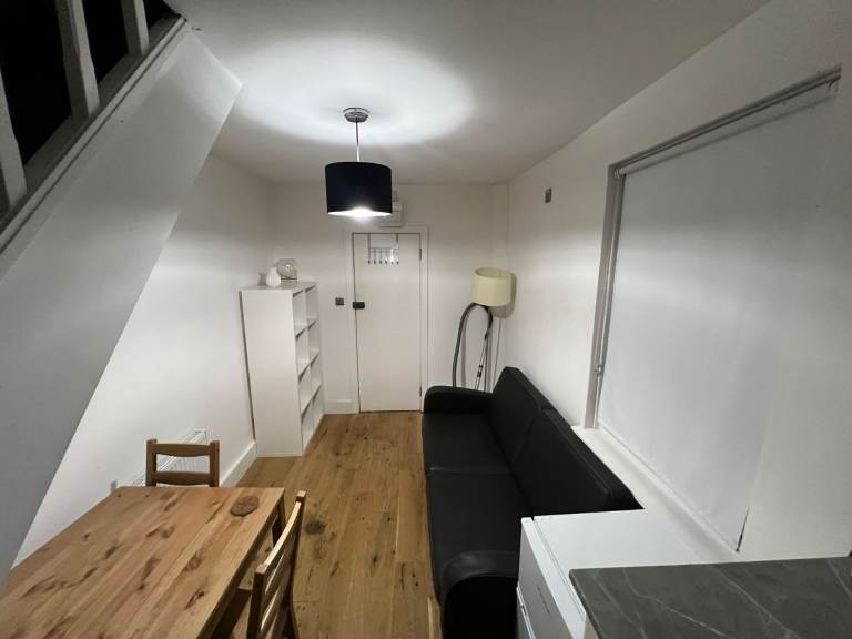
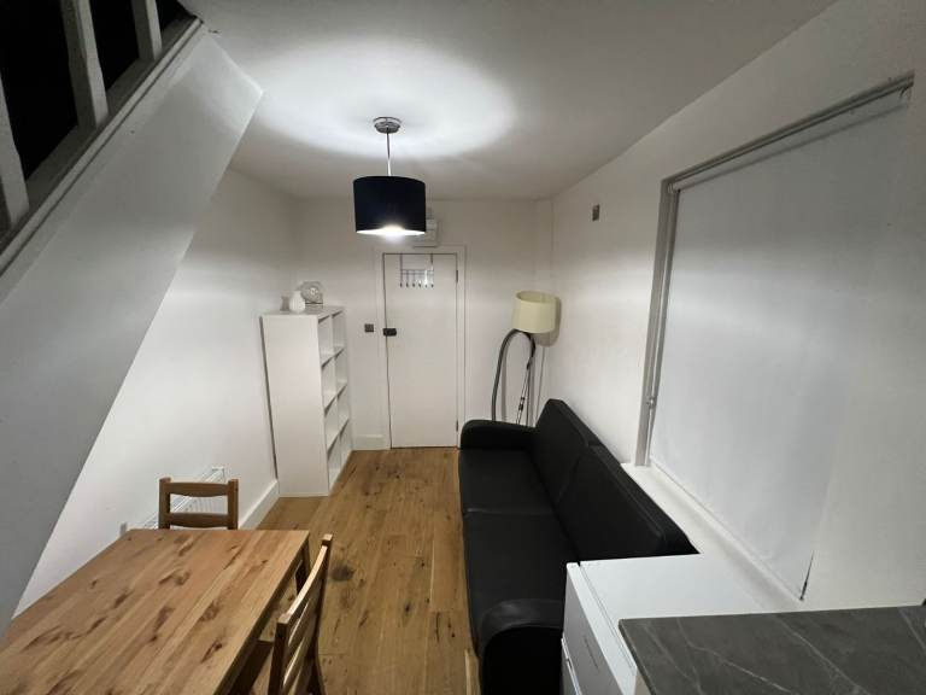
- coaster (245, 505)
